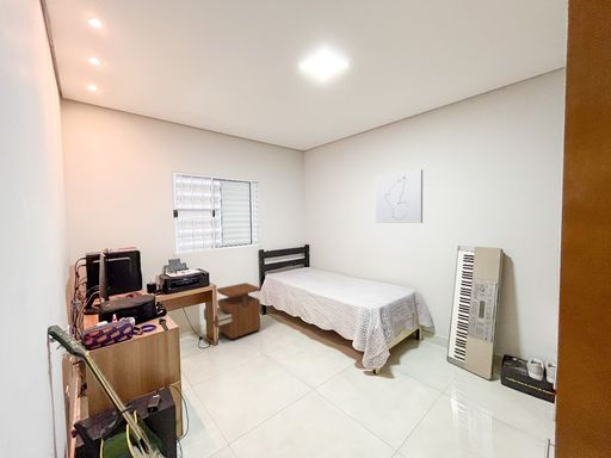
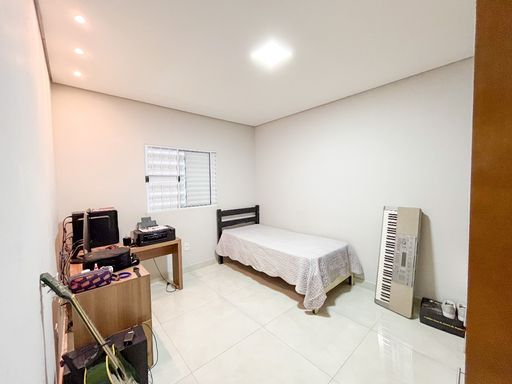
- wall art (397, 198)
- nightstand (233, 311)
